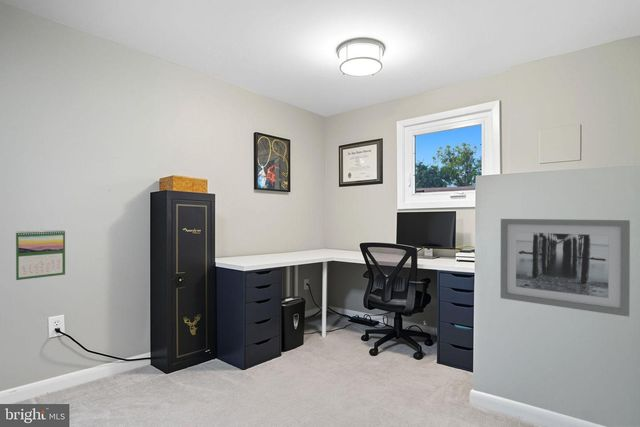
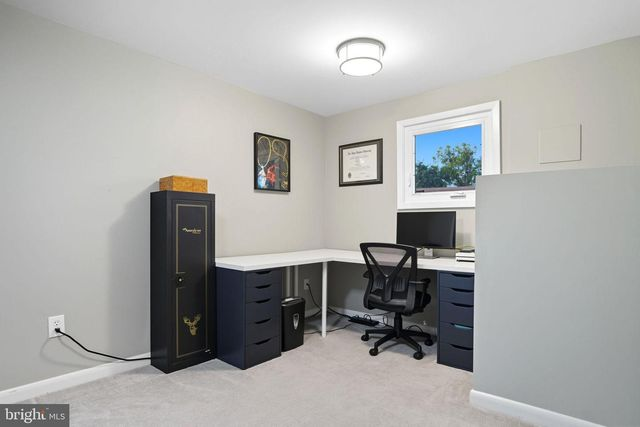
- calendar (41, 253)
- wall art (559, 262)
